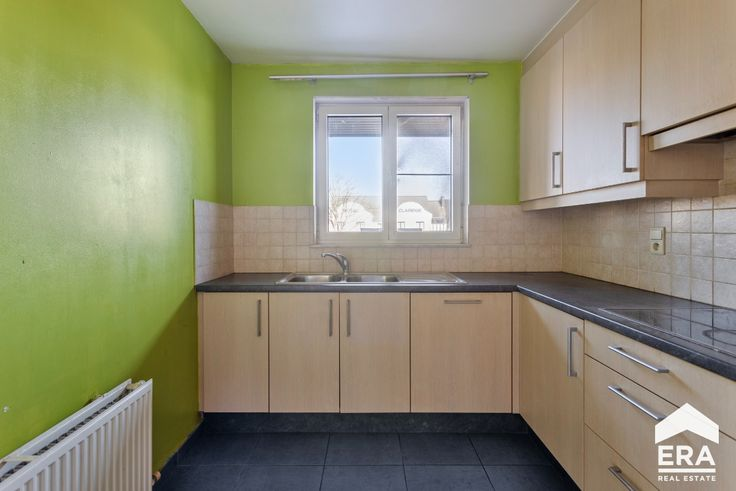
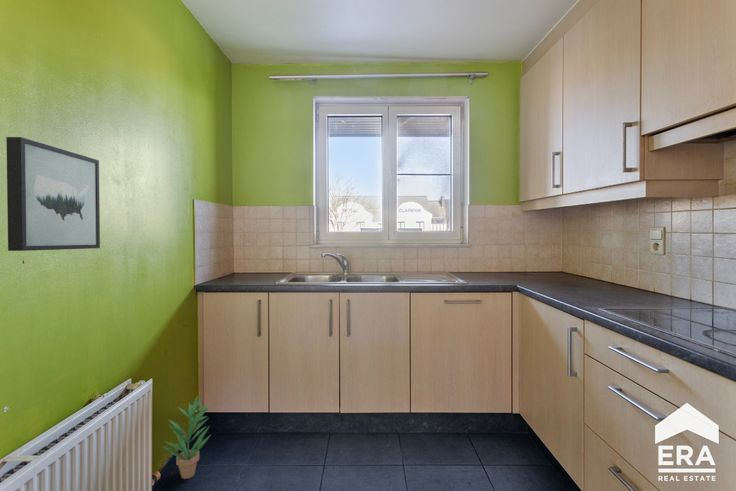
+ wall art (59, 199)
+ potted plant (189, 436)
